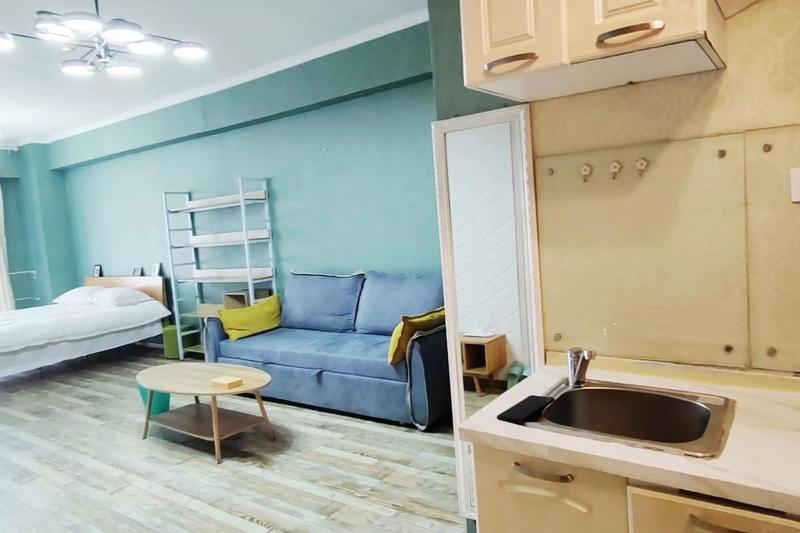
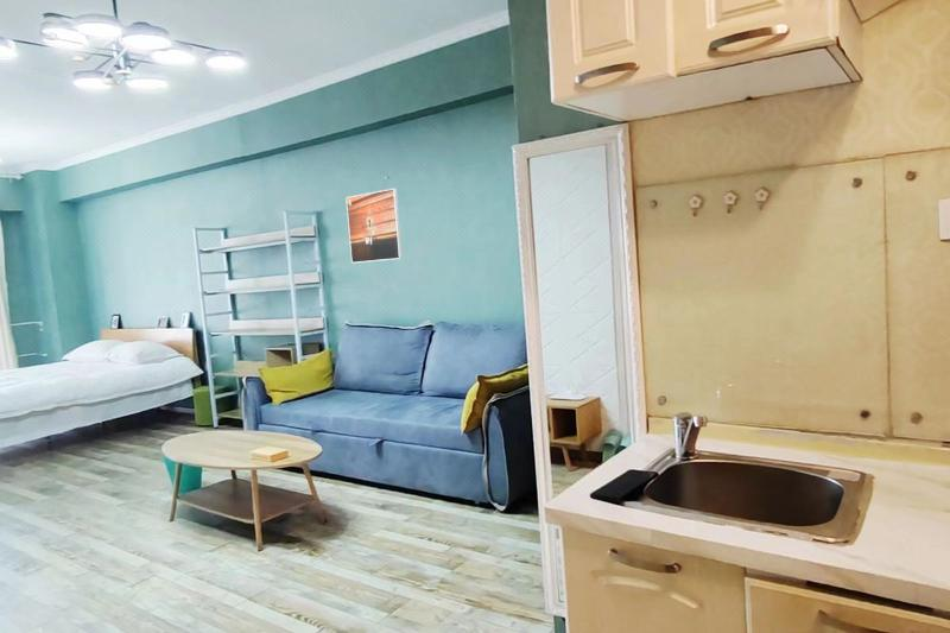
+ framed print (373, 227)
